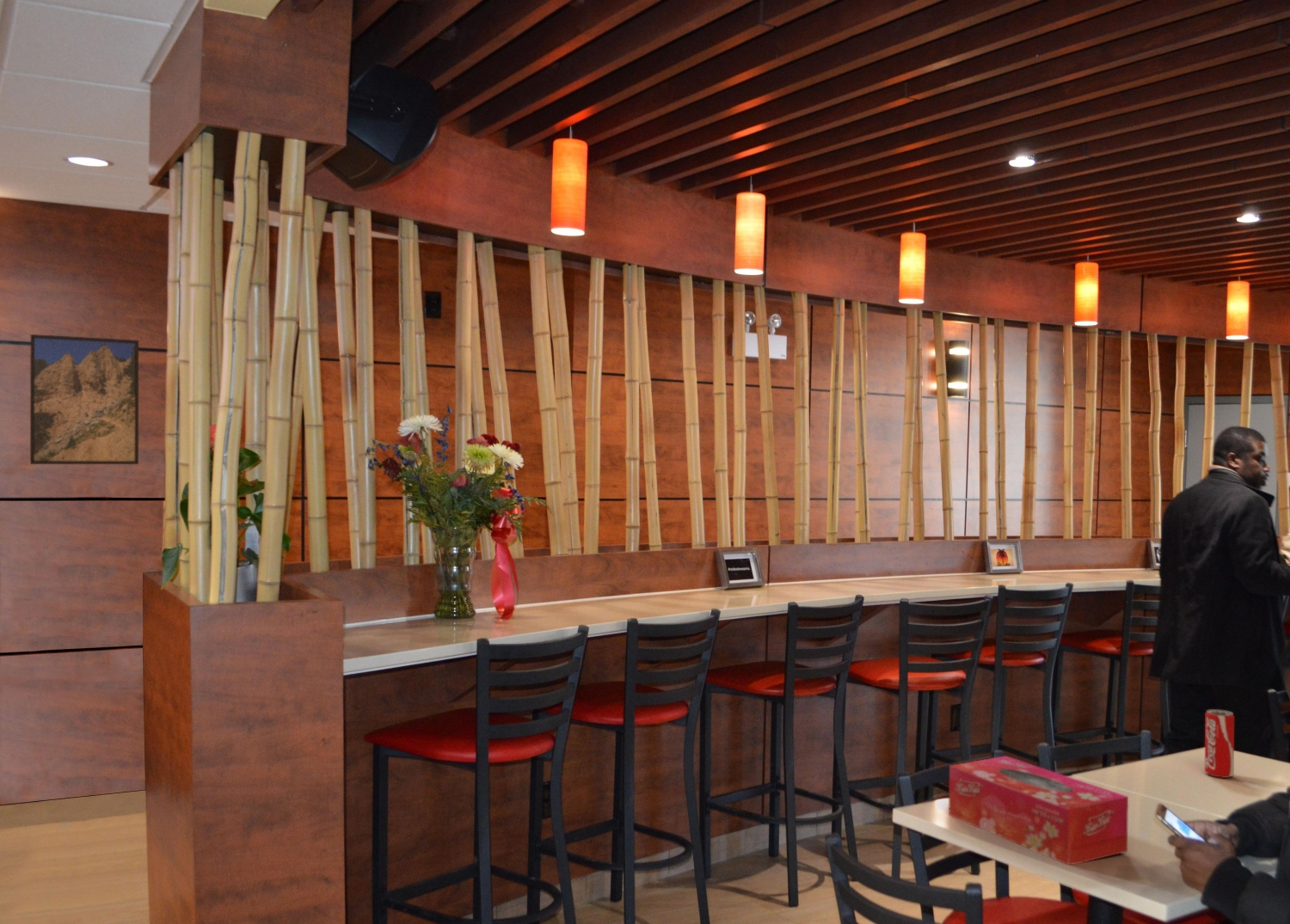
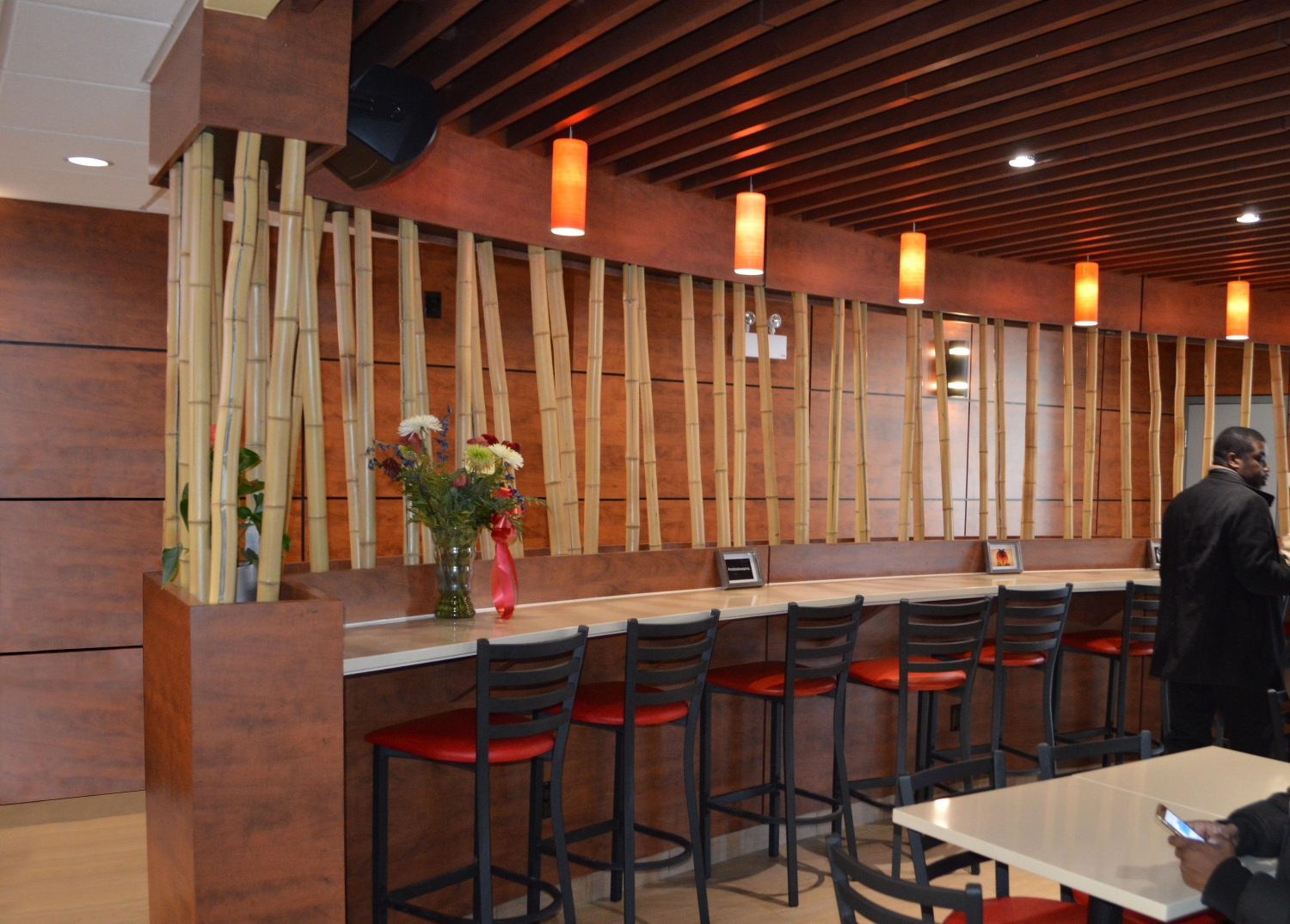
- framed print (85, 401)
- tissue box (1034, 806)
- beverage can (1219, 743)
